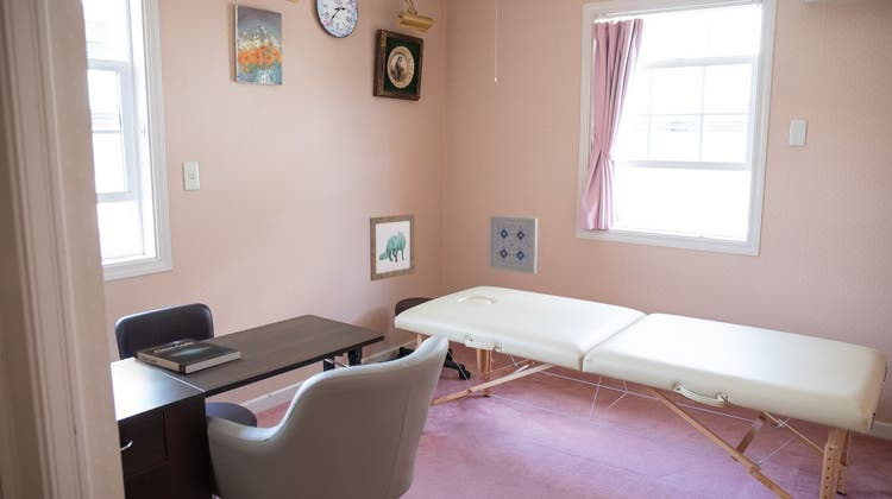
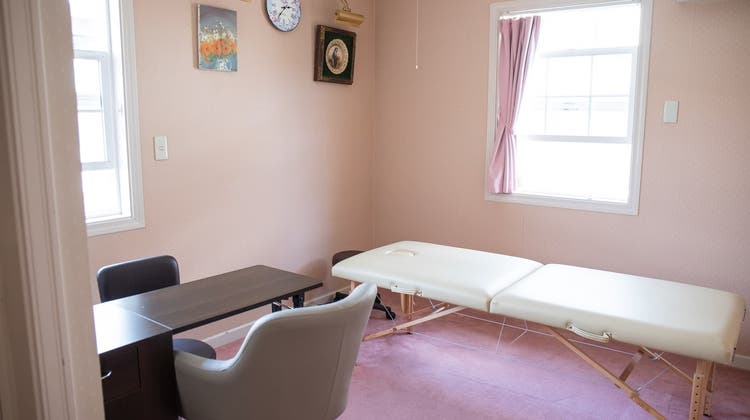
- wall art (392, 246)
- book (187, 354)
- wall art (513, 244)
